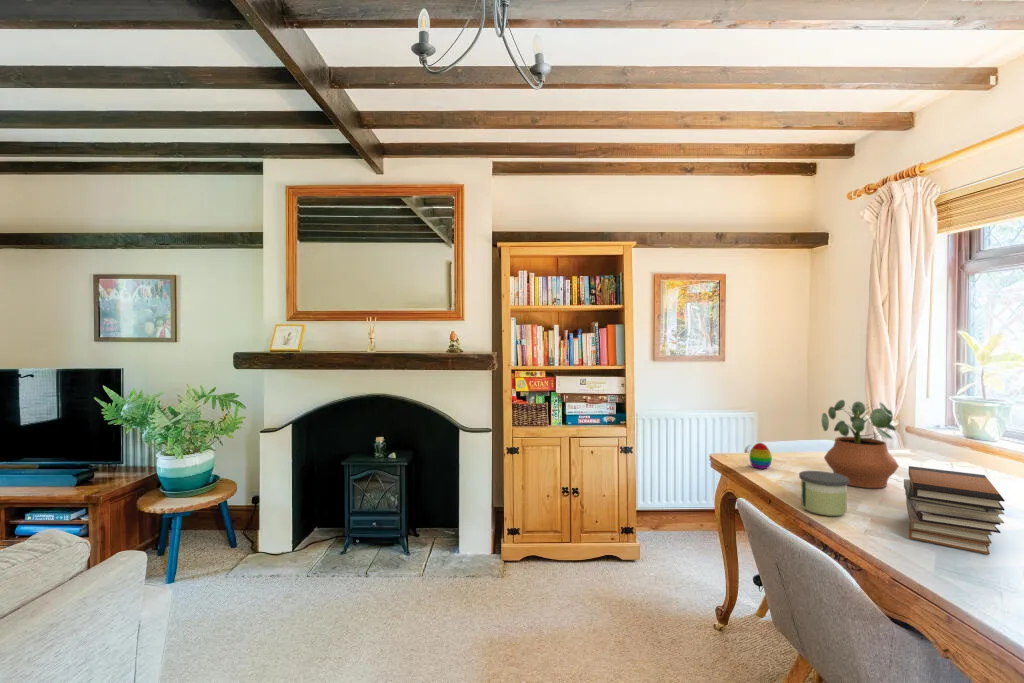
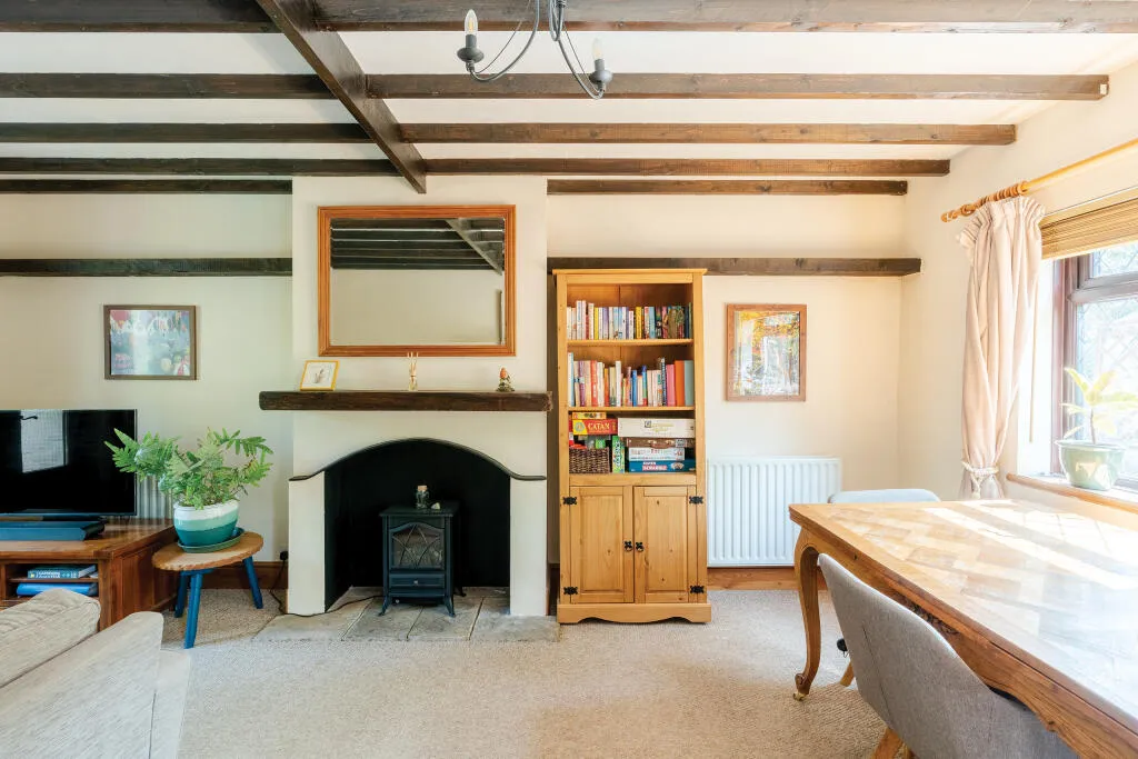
- book stack (948, 505)
- potted plant (859, 439)
- decorative egg (760, 455)
- candle (823, 493)
